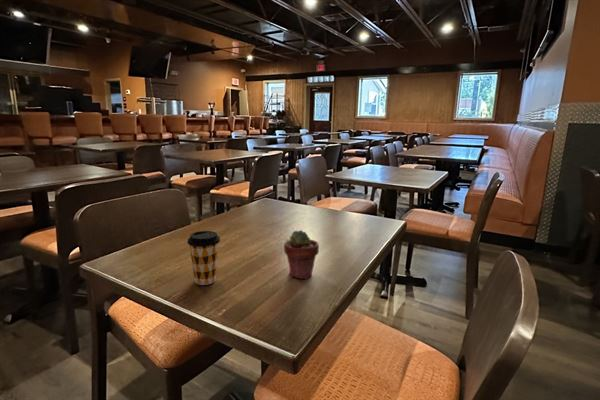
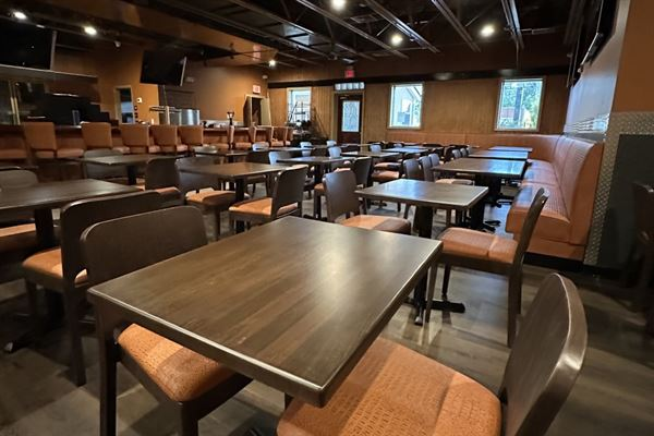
- coffee cup (204, 257)
- potted succulent (301, 252)
